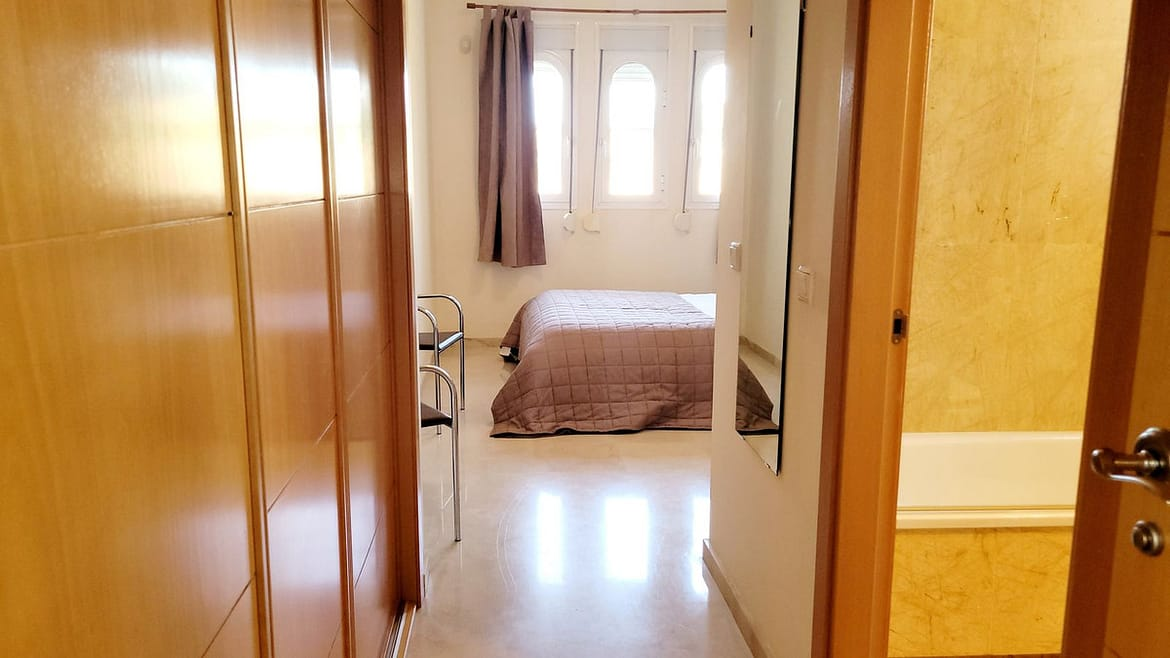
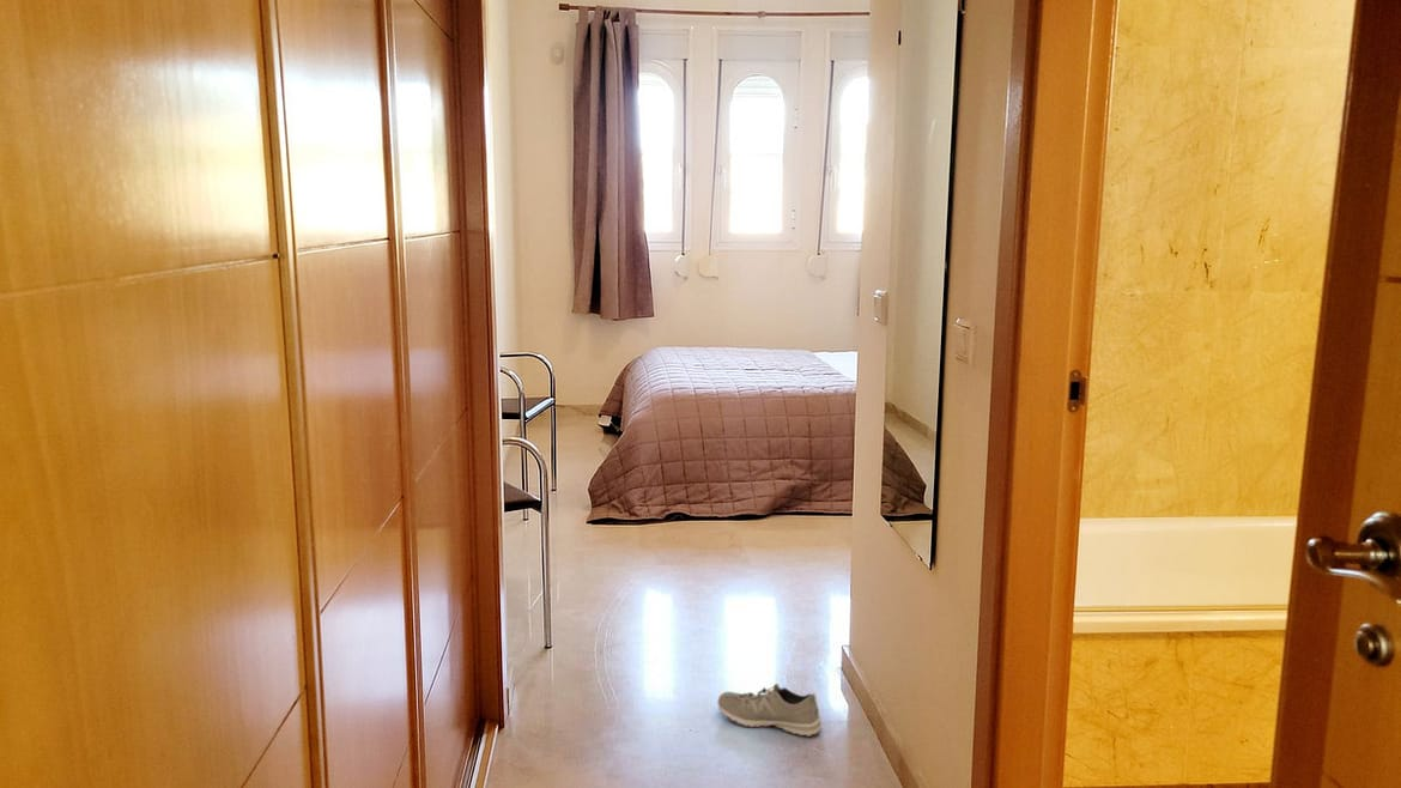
+ sneaker (769, 701)
